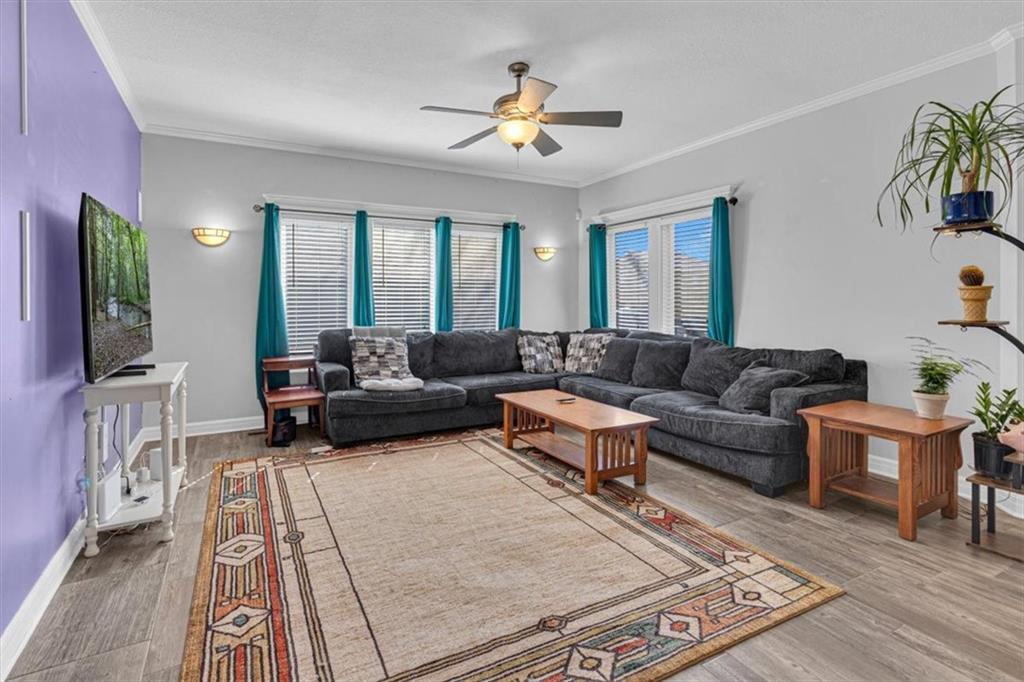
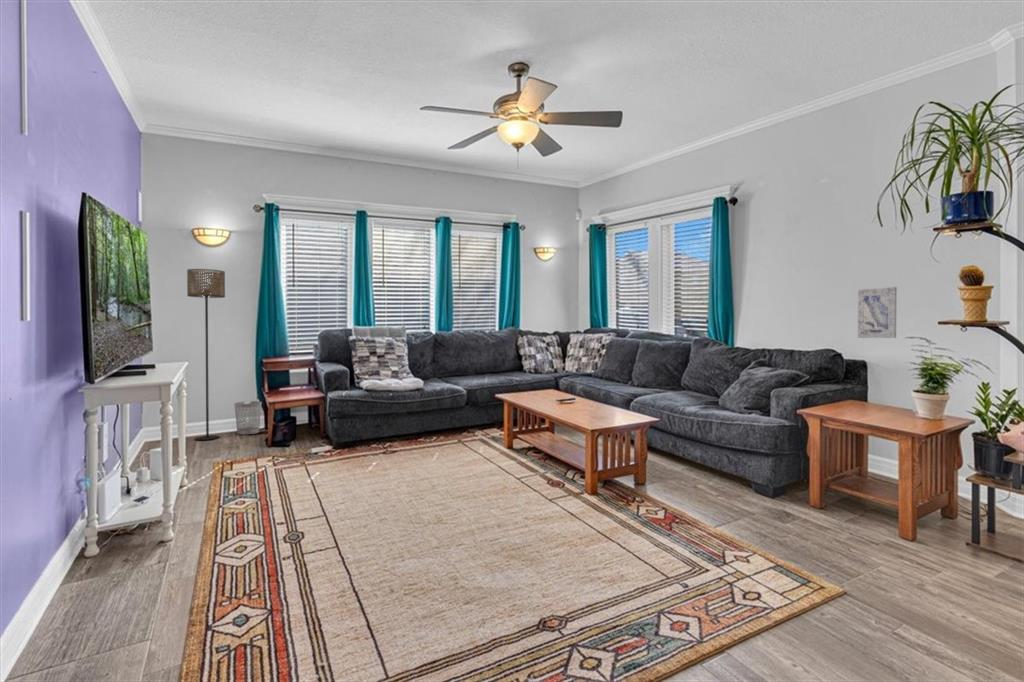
+ wastebasket (247, 417)
+ floor lamp (206, 354)
+ wall art (876, 313)
